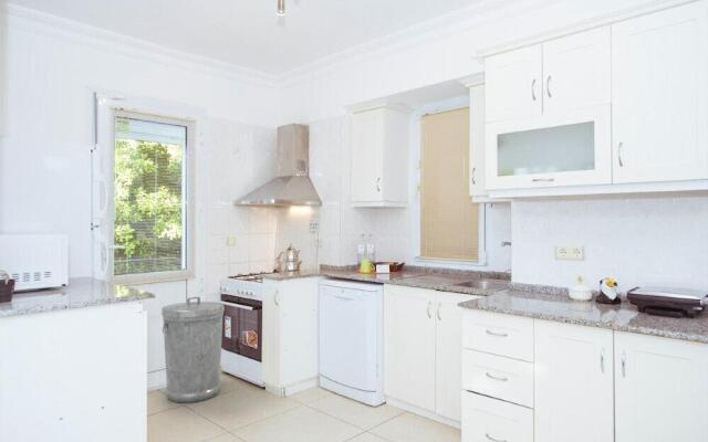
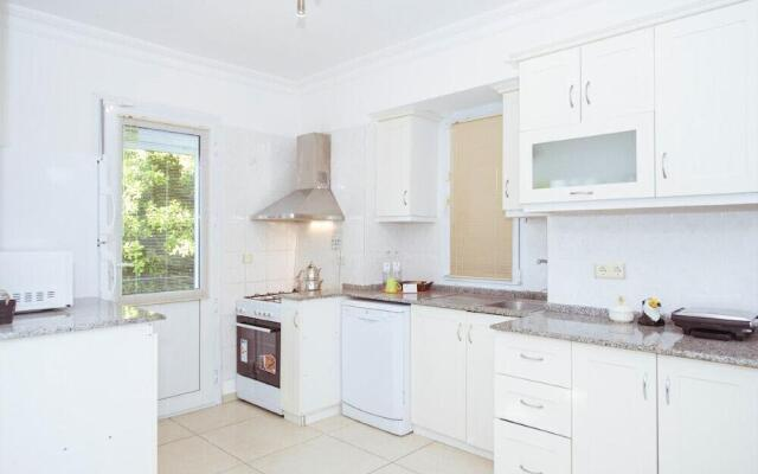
- trash can (194, 345)
